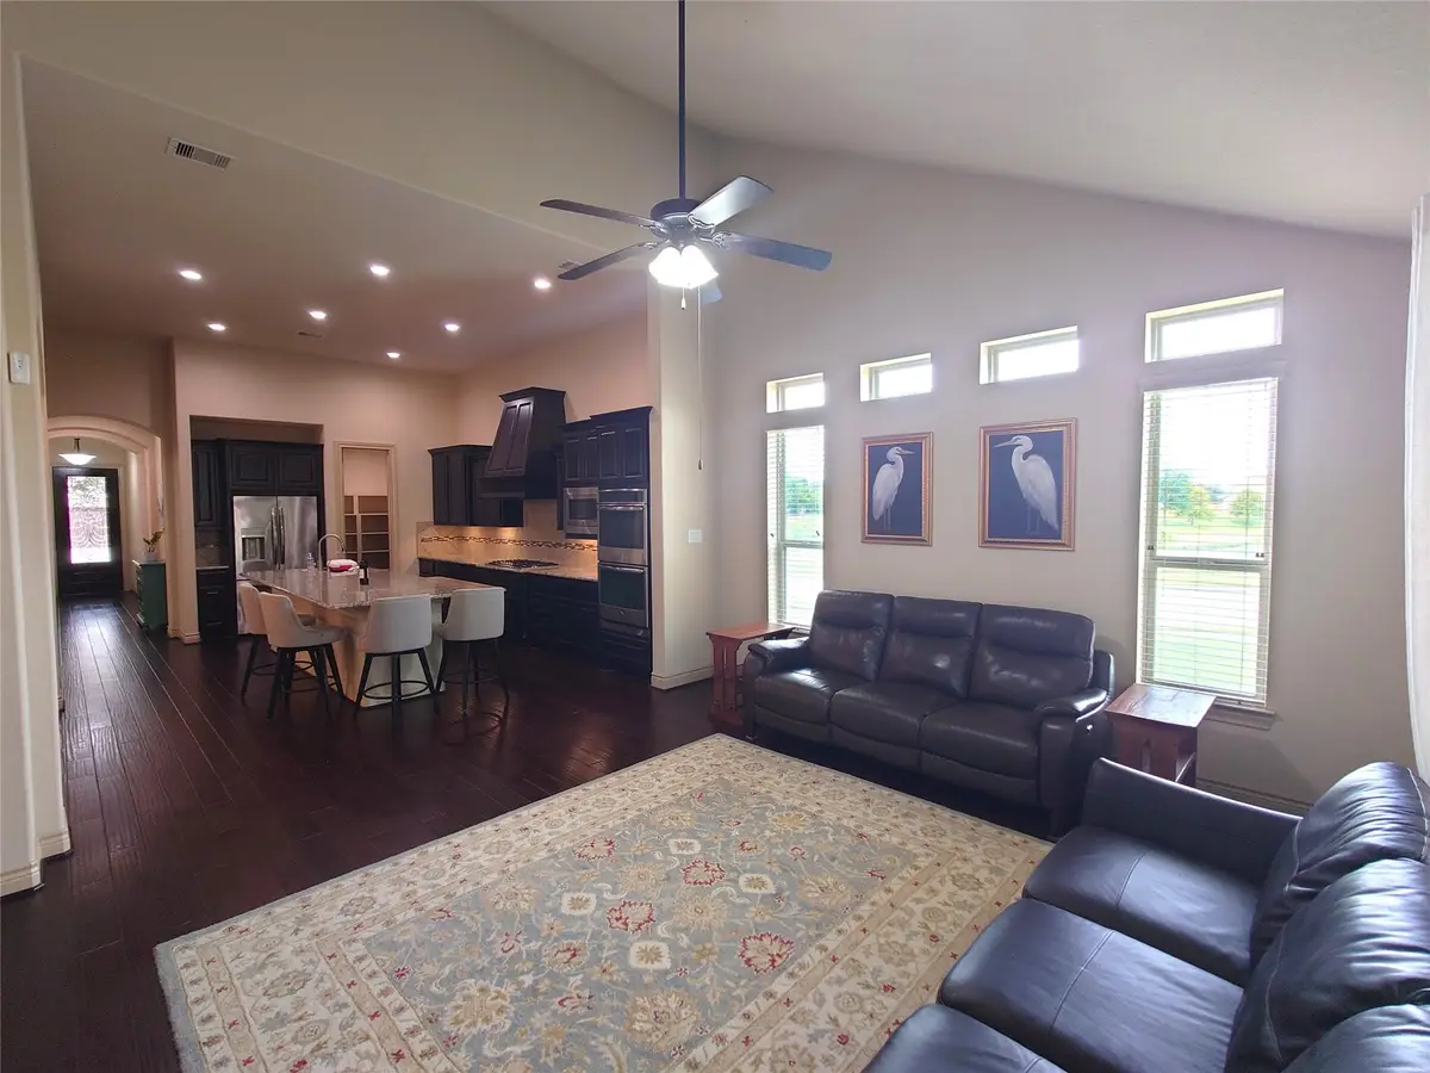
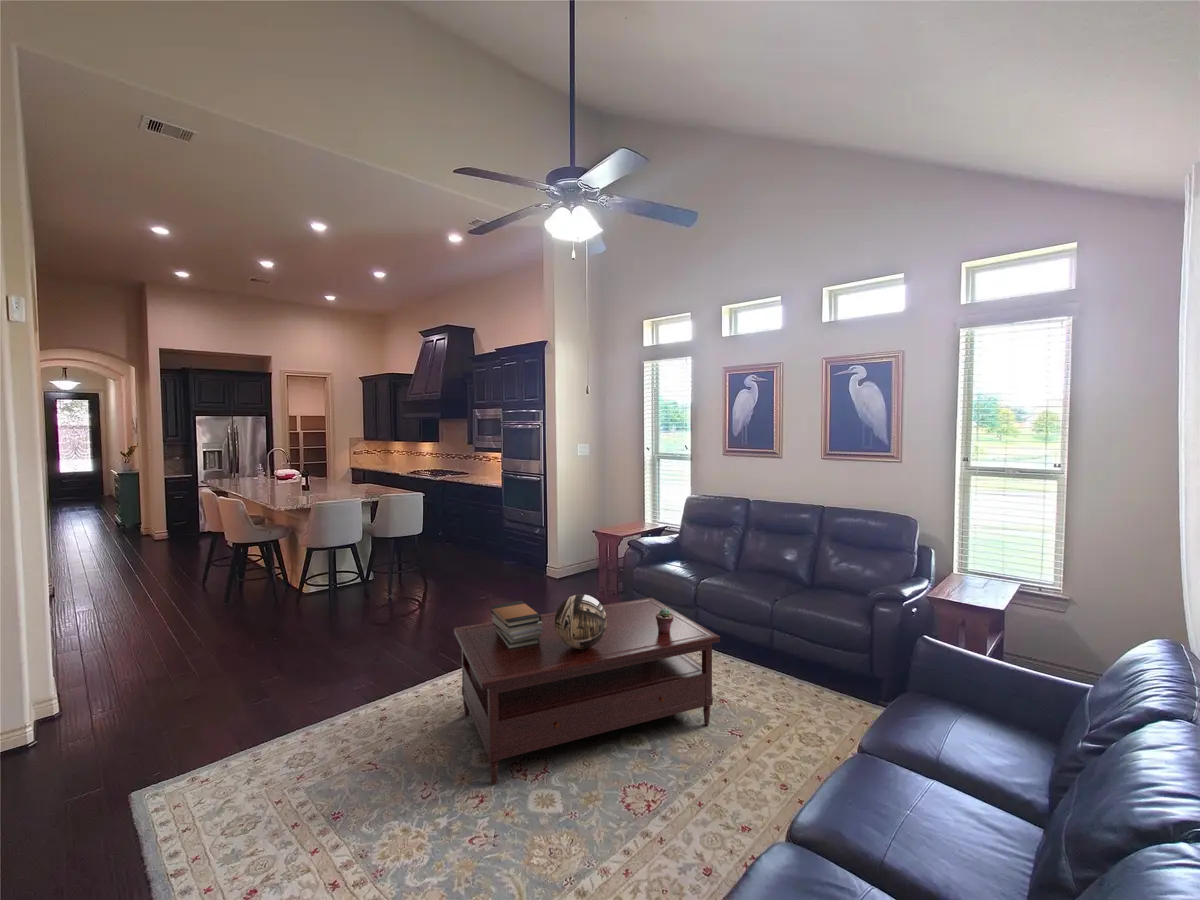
+ decorative bowl (580, 620)
+ potted succulent (664, 619)
+ coffee table (584, 675)
+ book stack (516, 623)
